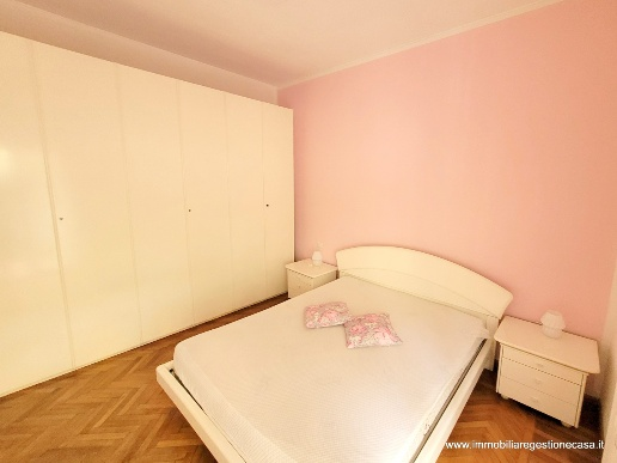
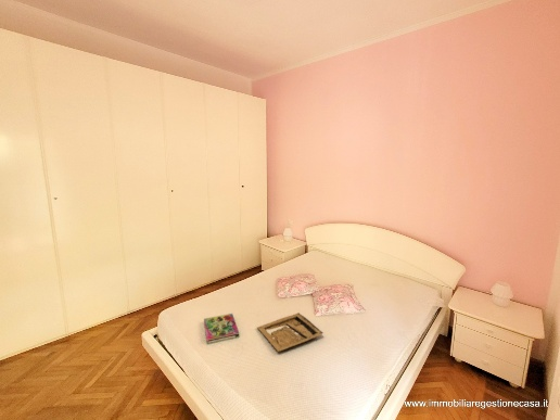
+ tray (289, 330)
+ book (220, 327)
